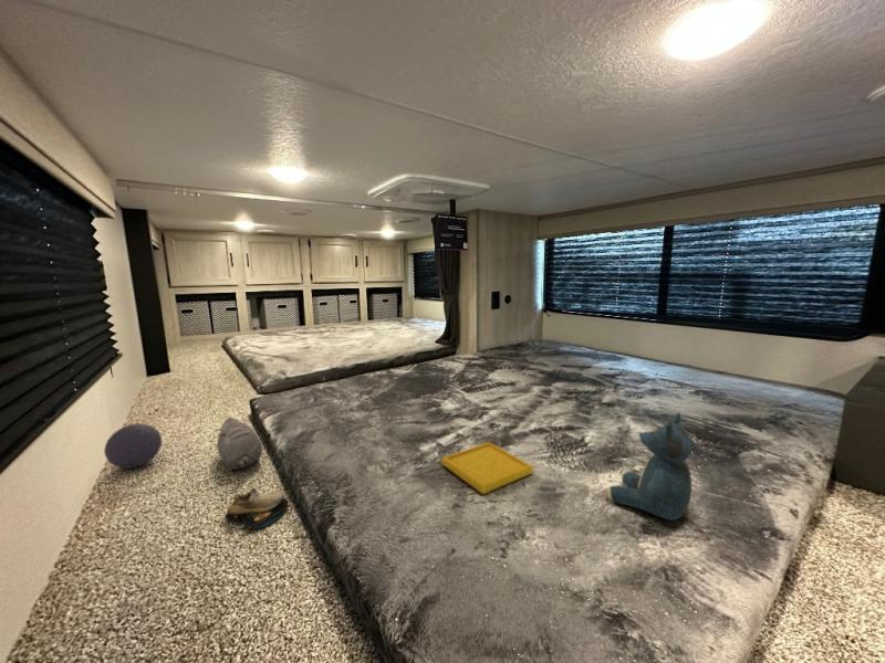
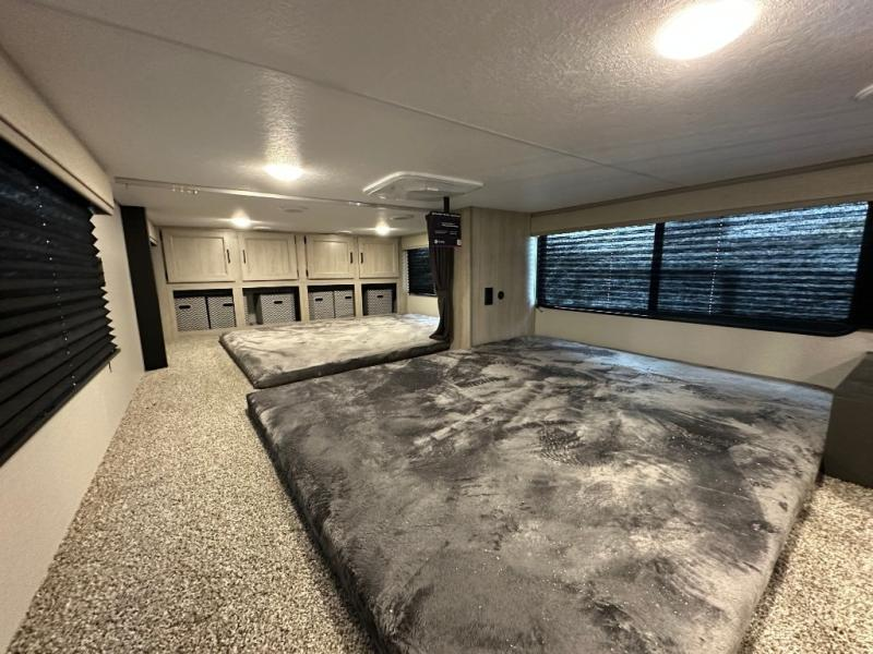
- ball (134, 445)
- teddy bear (652, 460)
- plush toy (239, 443)
- shoe (256, 499)
- serving tray (486, 465)
